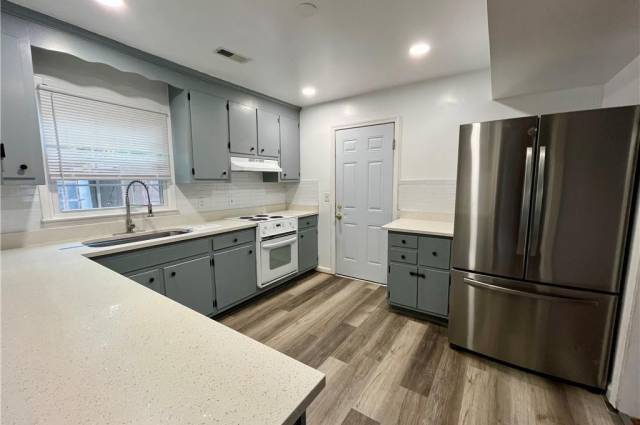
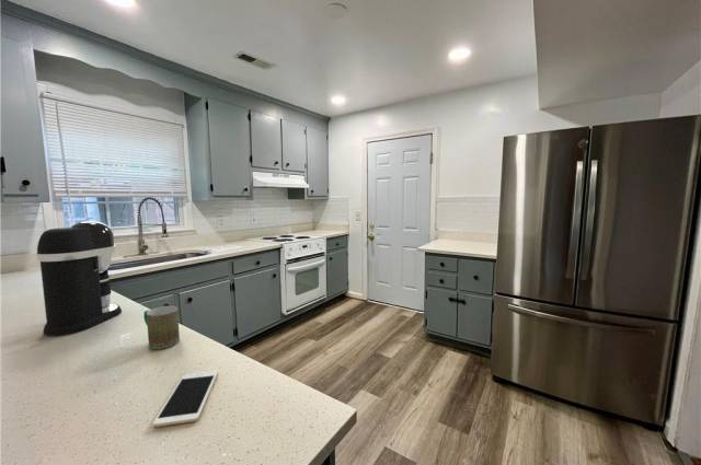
+ mug (159, 325)
+ cell phone (189, 394)
+ coffee maker (81, 272)
